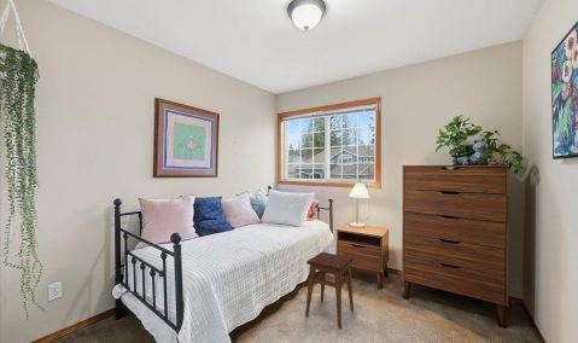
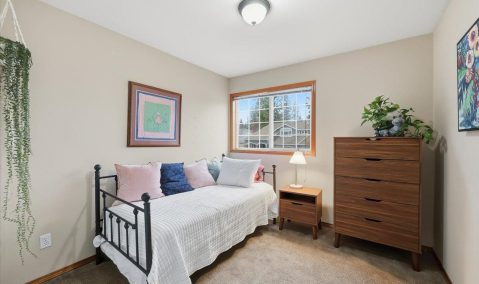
- stool (329, 285)
